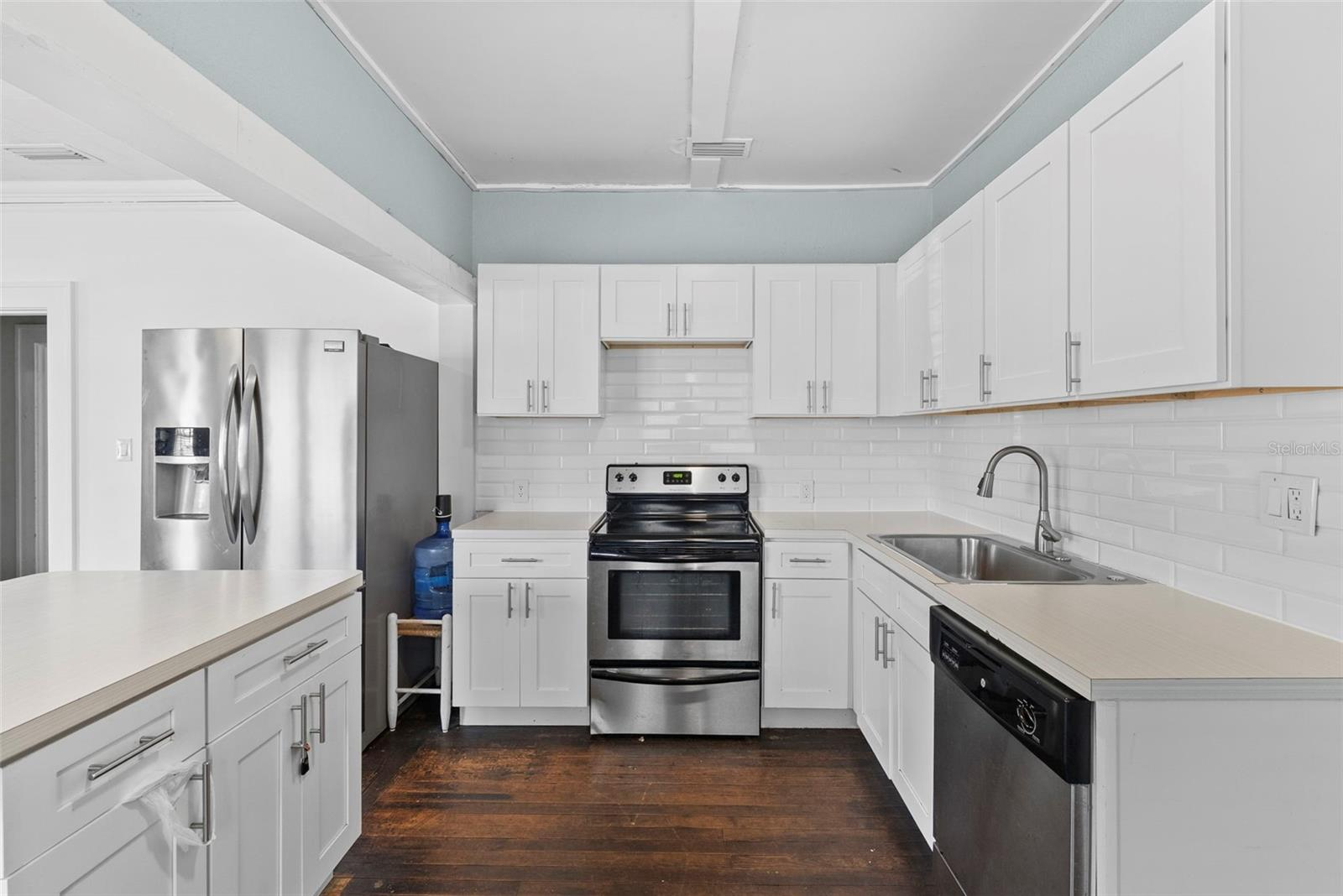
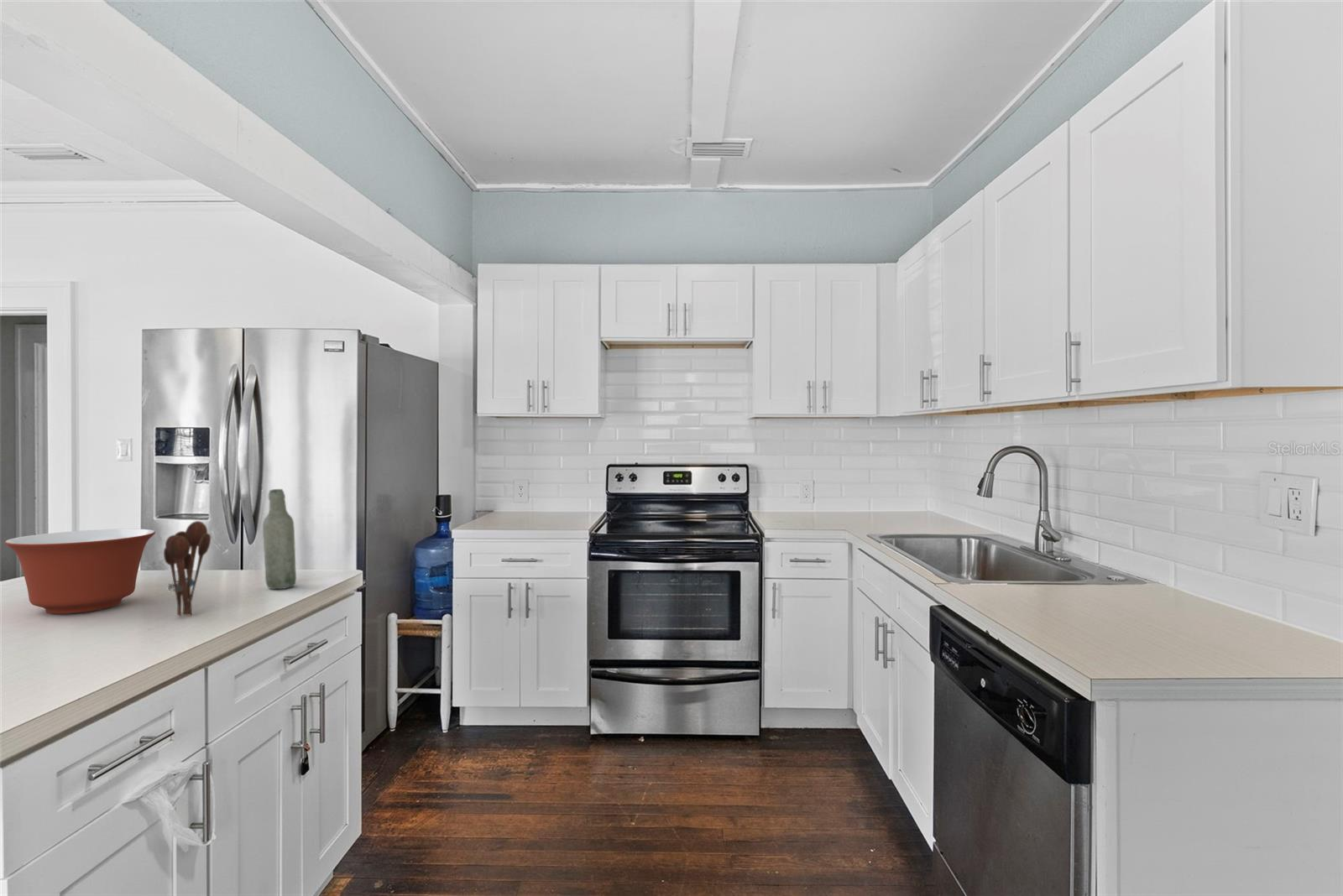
+ utensil holder (187, 569)
+ mixing bowl (84, 570)
+ bottle (280, 538)
